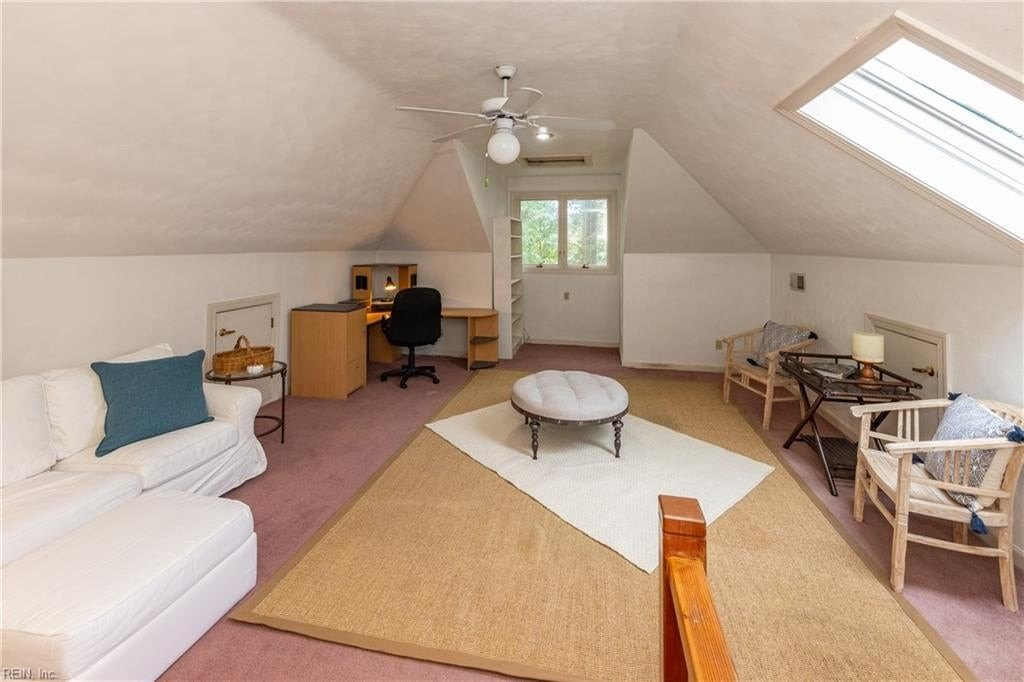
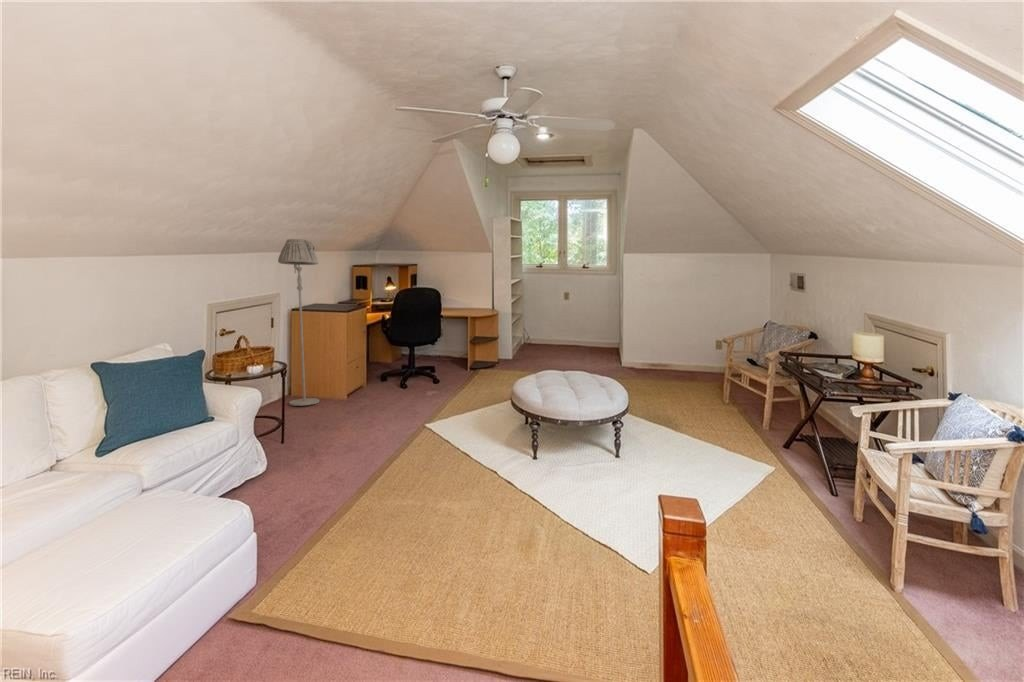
+ floor lamp (301, 322)
